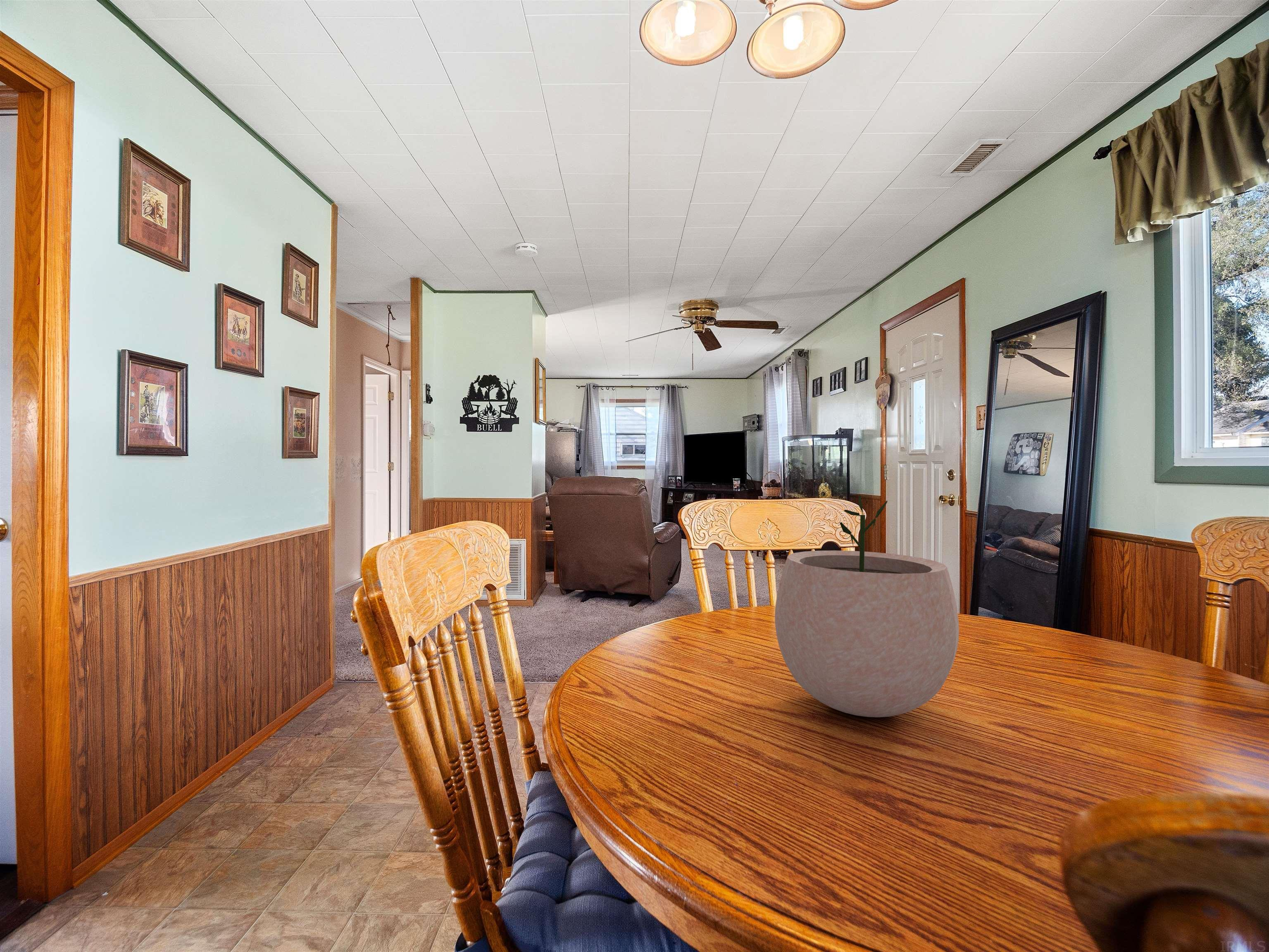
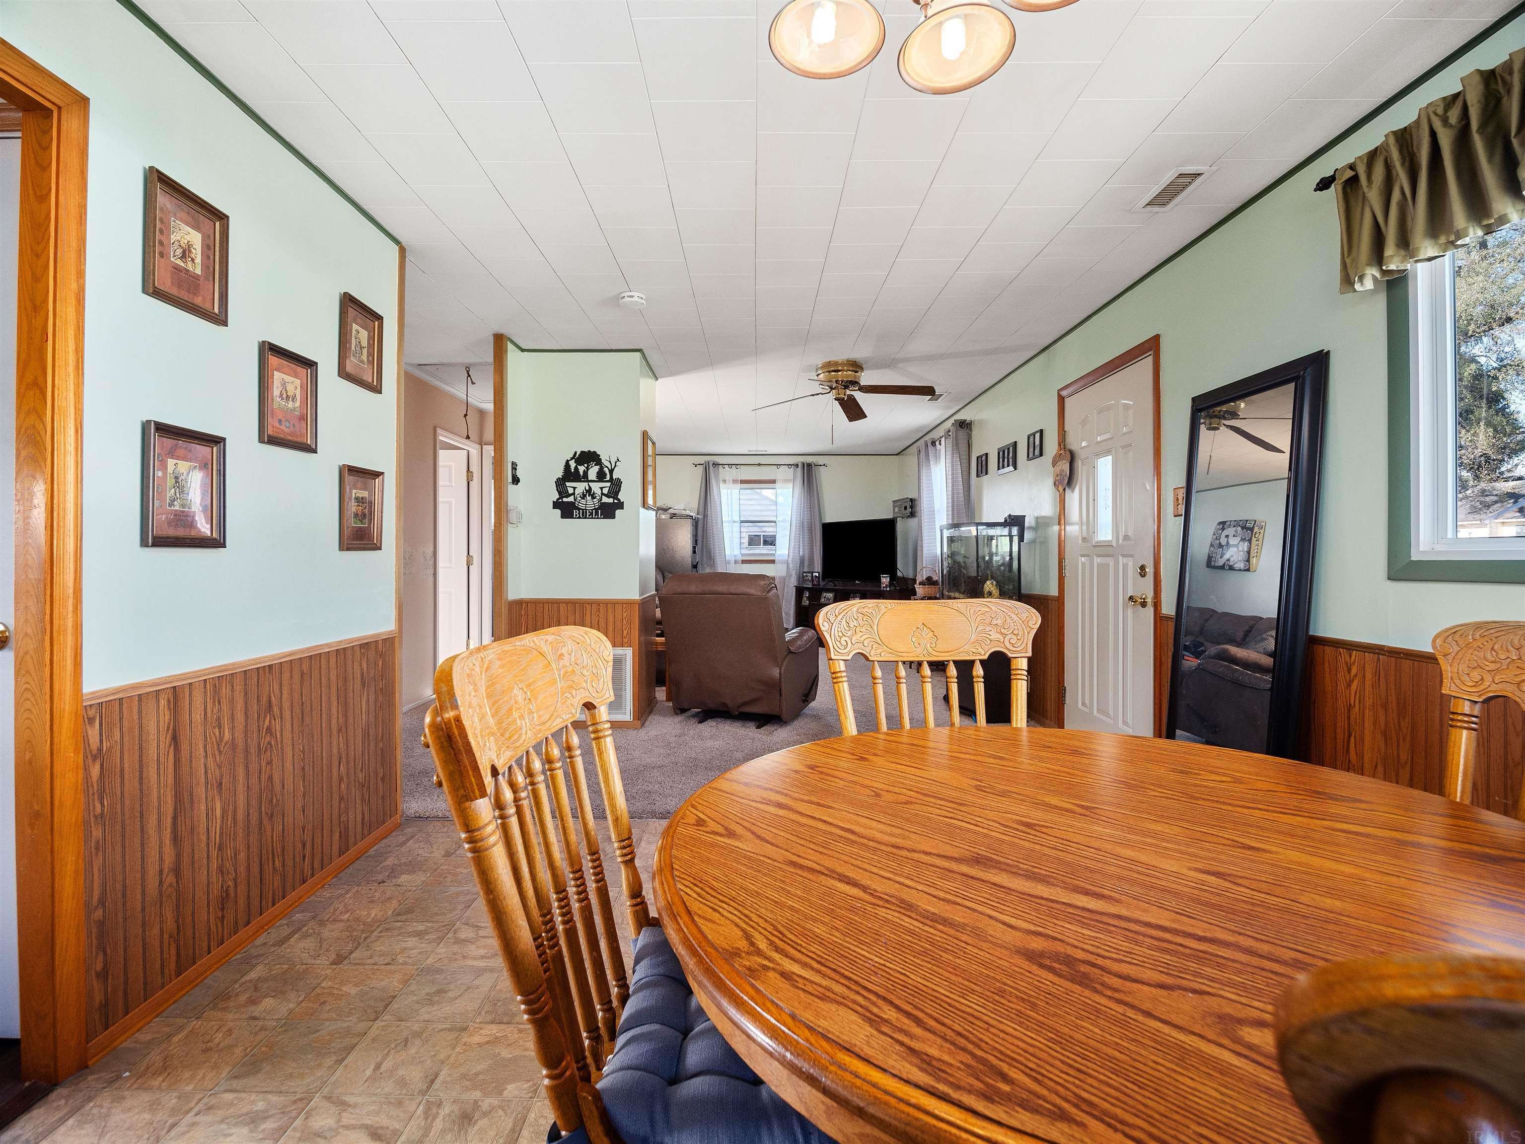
- plant pot (862, 601)
